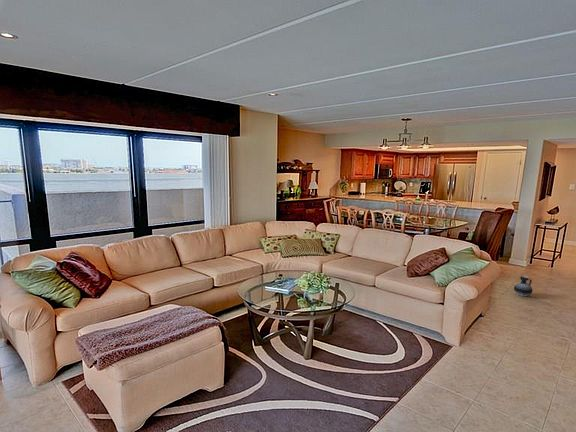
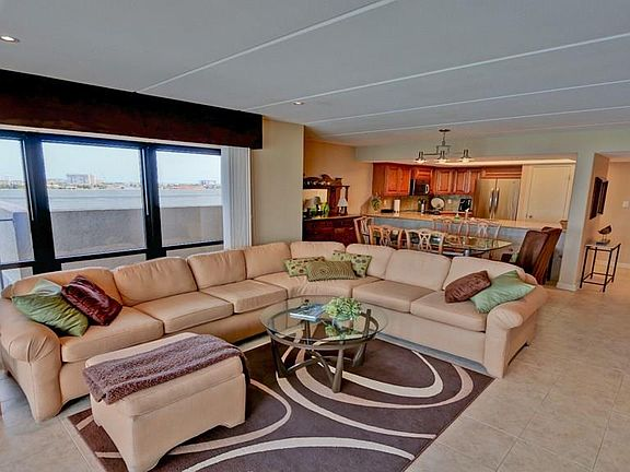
- ceramic jug (523, 286)
